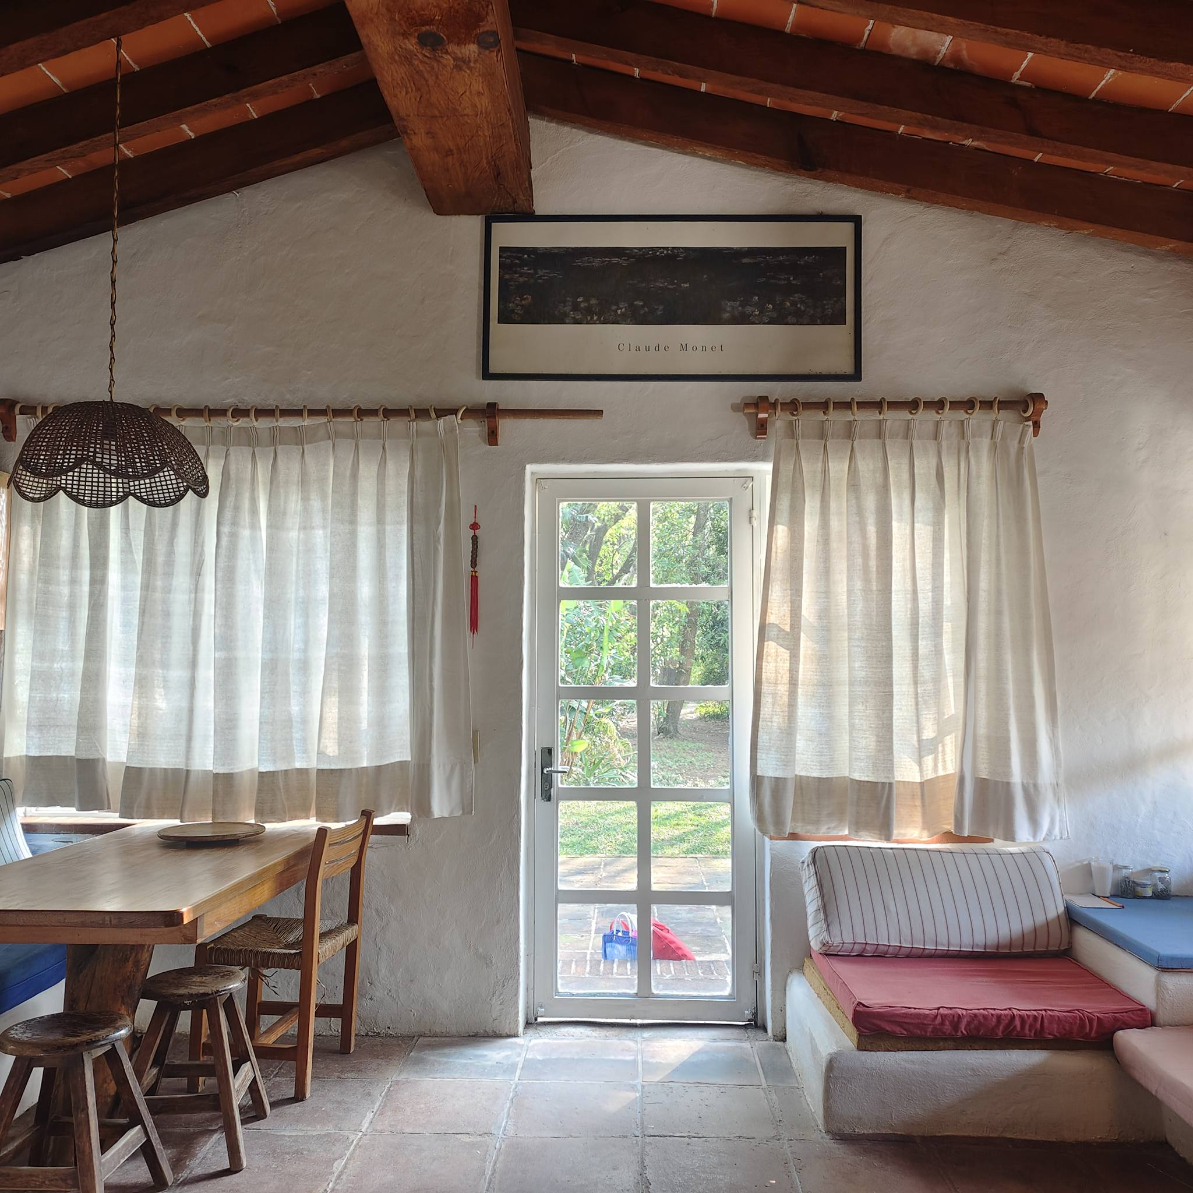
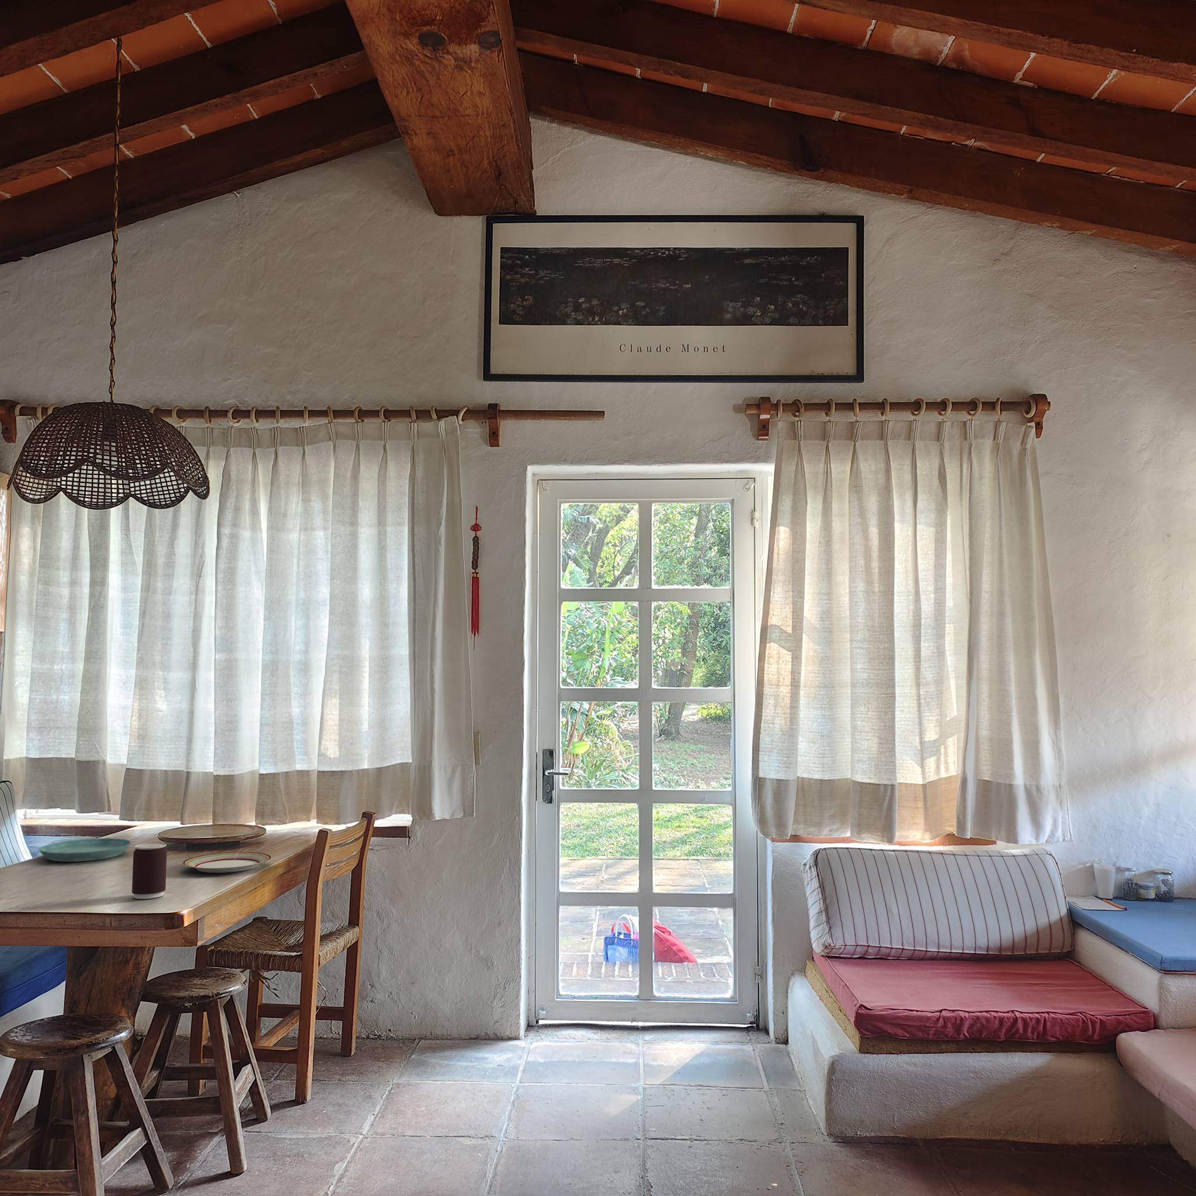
+ saucer (85, 850)
+ beverage can (149, 870)
+ plate (227, 863)
